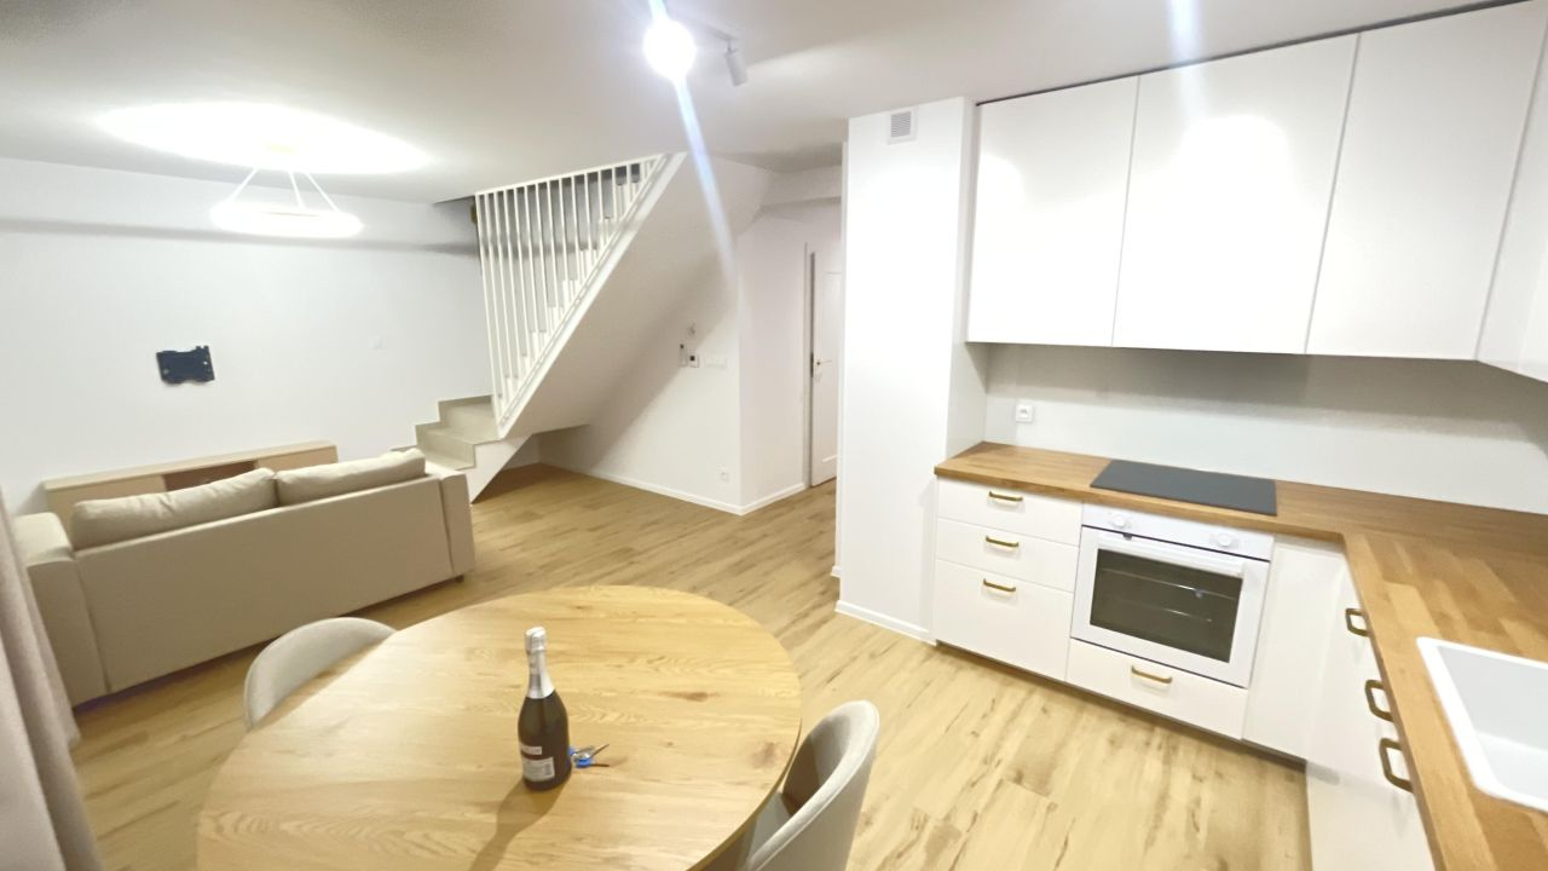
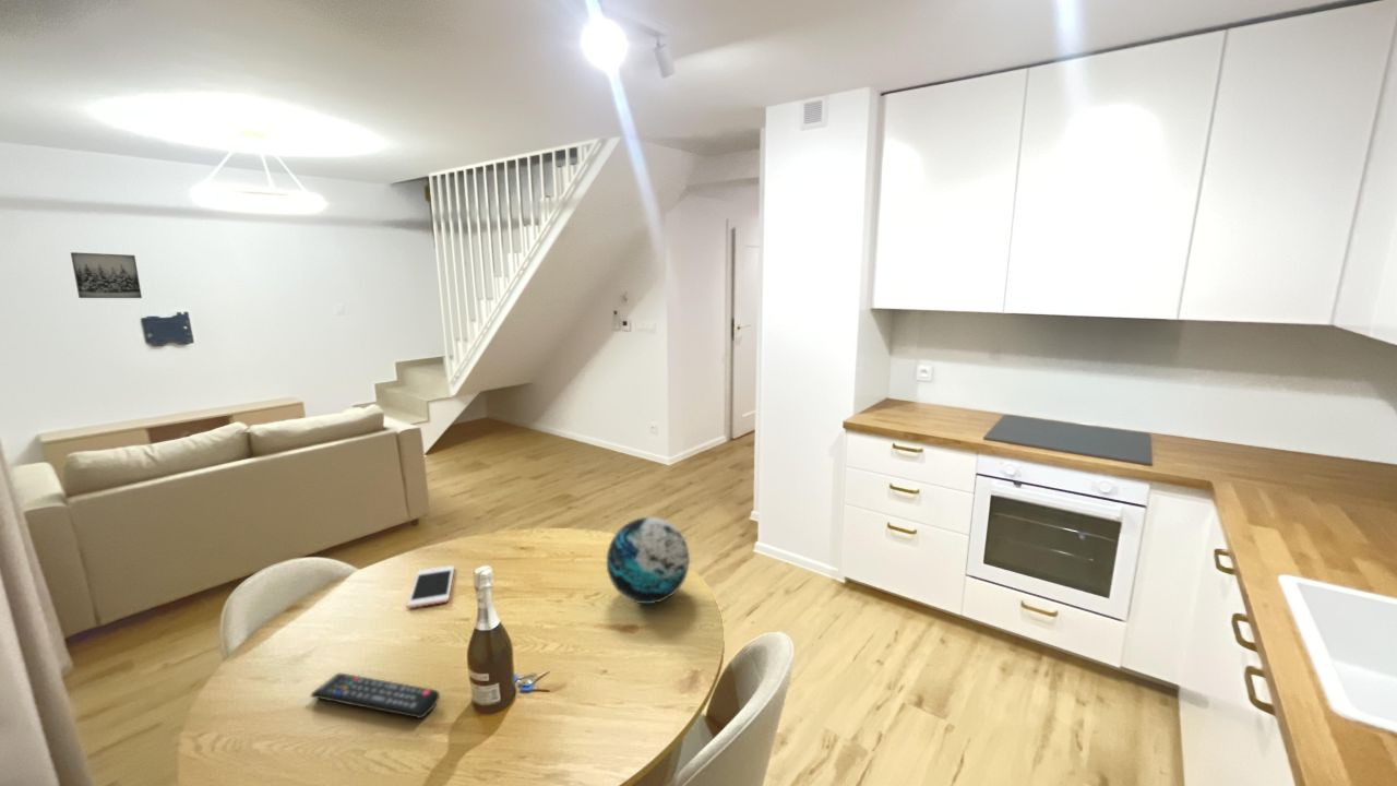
+ remote control (374, 695)
+ wall art (107, 276)
+ cell phone (432, 585)
+ decorative orb (647, 559)
